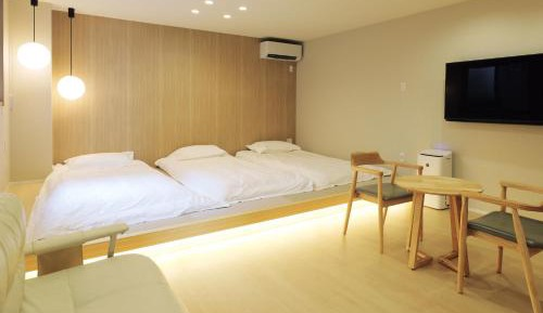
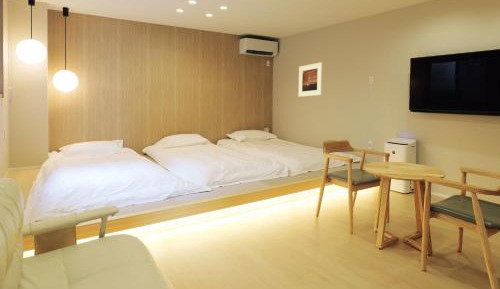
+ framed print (309, 80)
